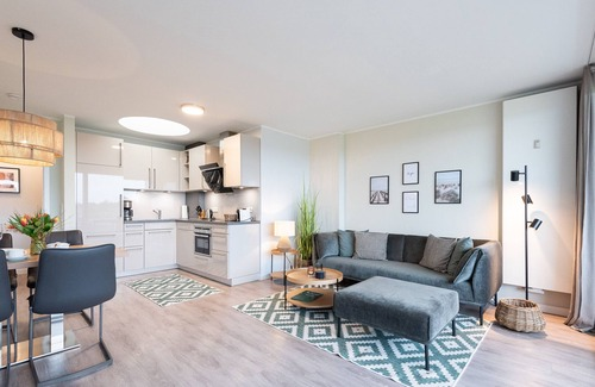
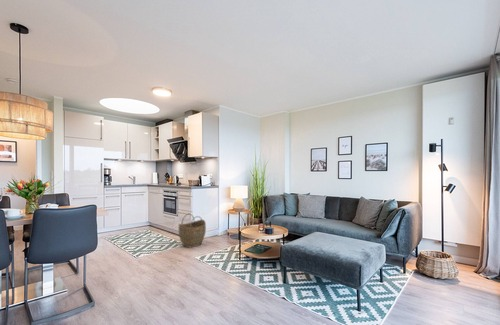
+ woven basket (192, 229)
